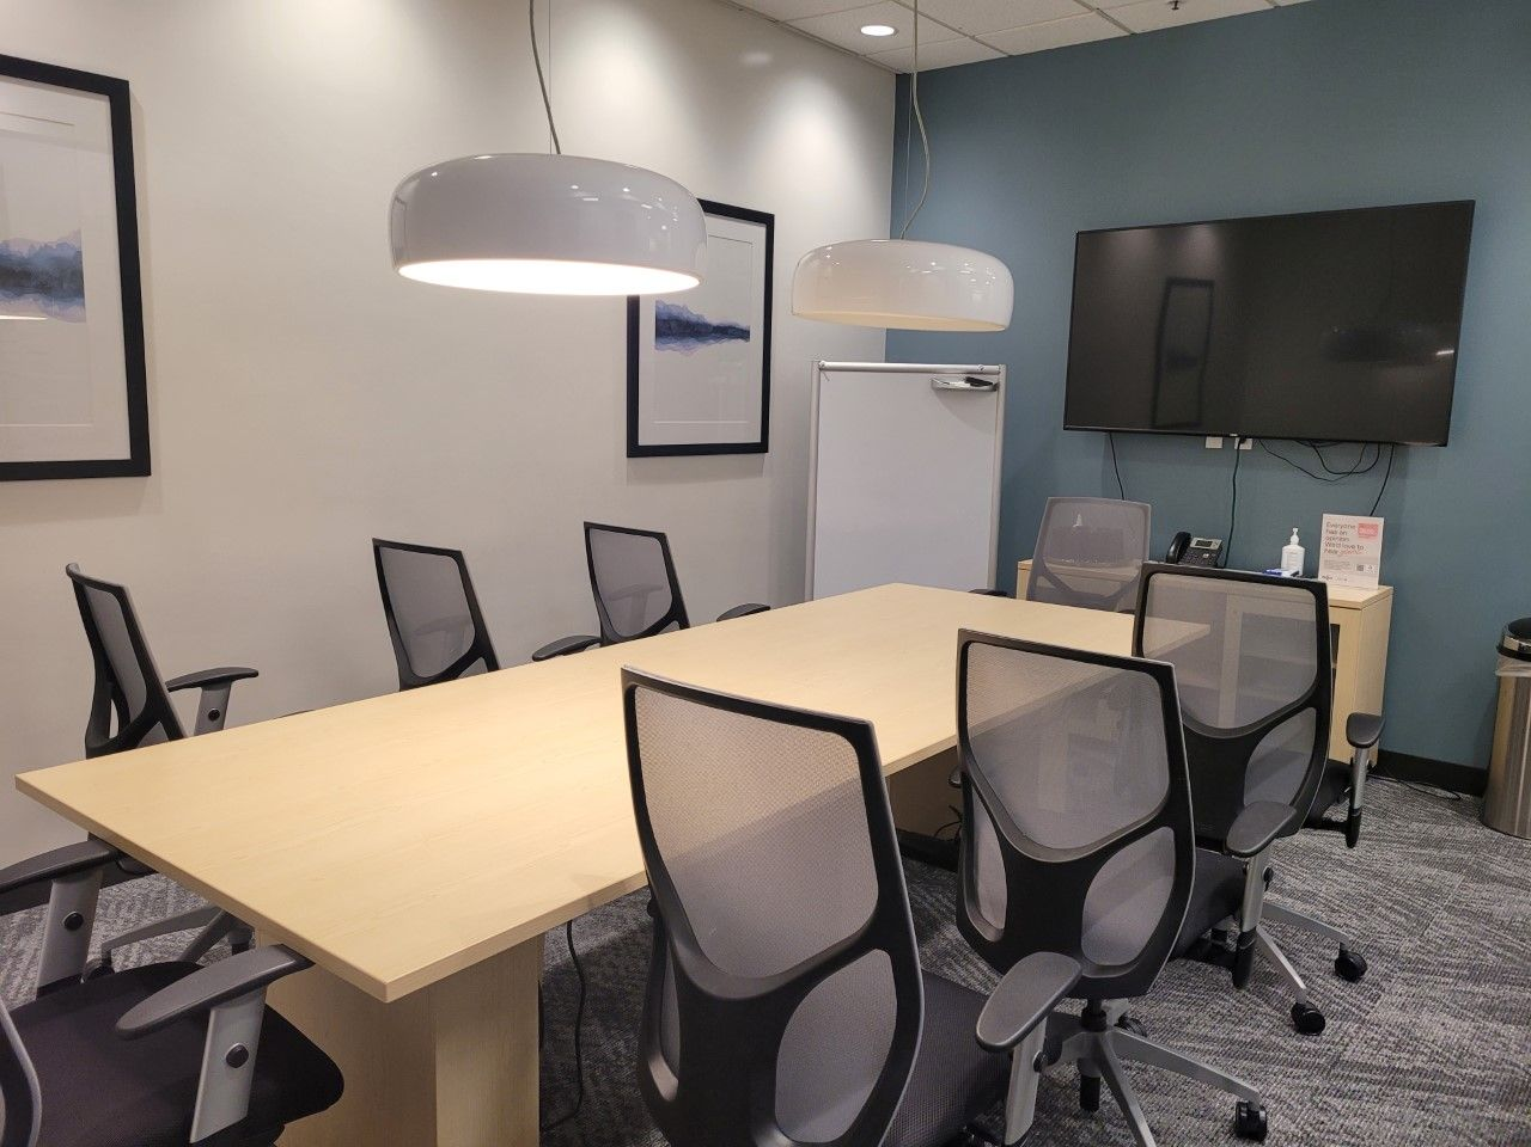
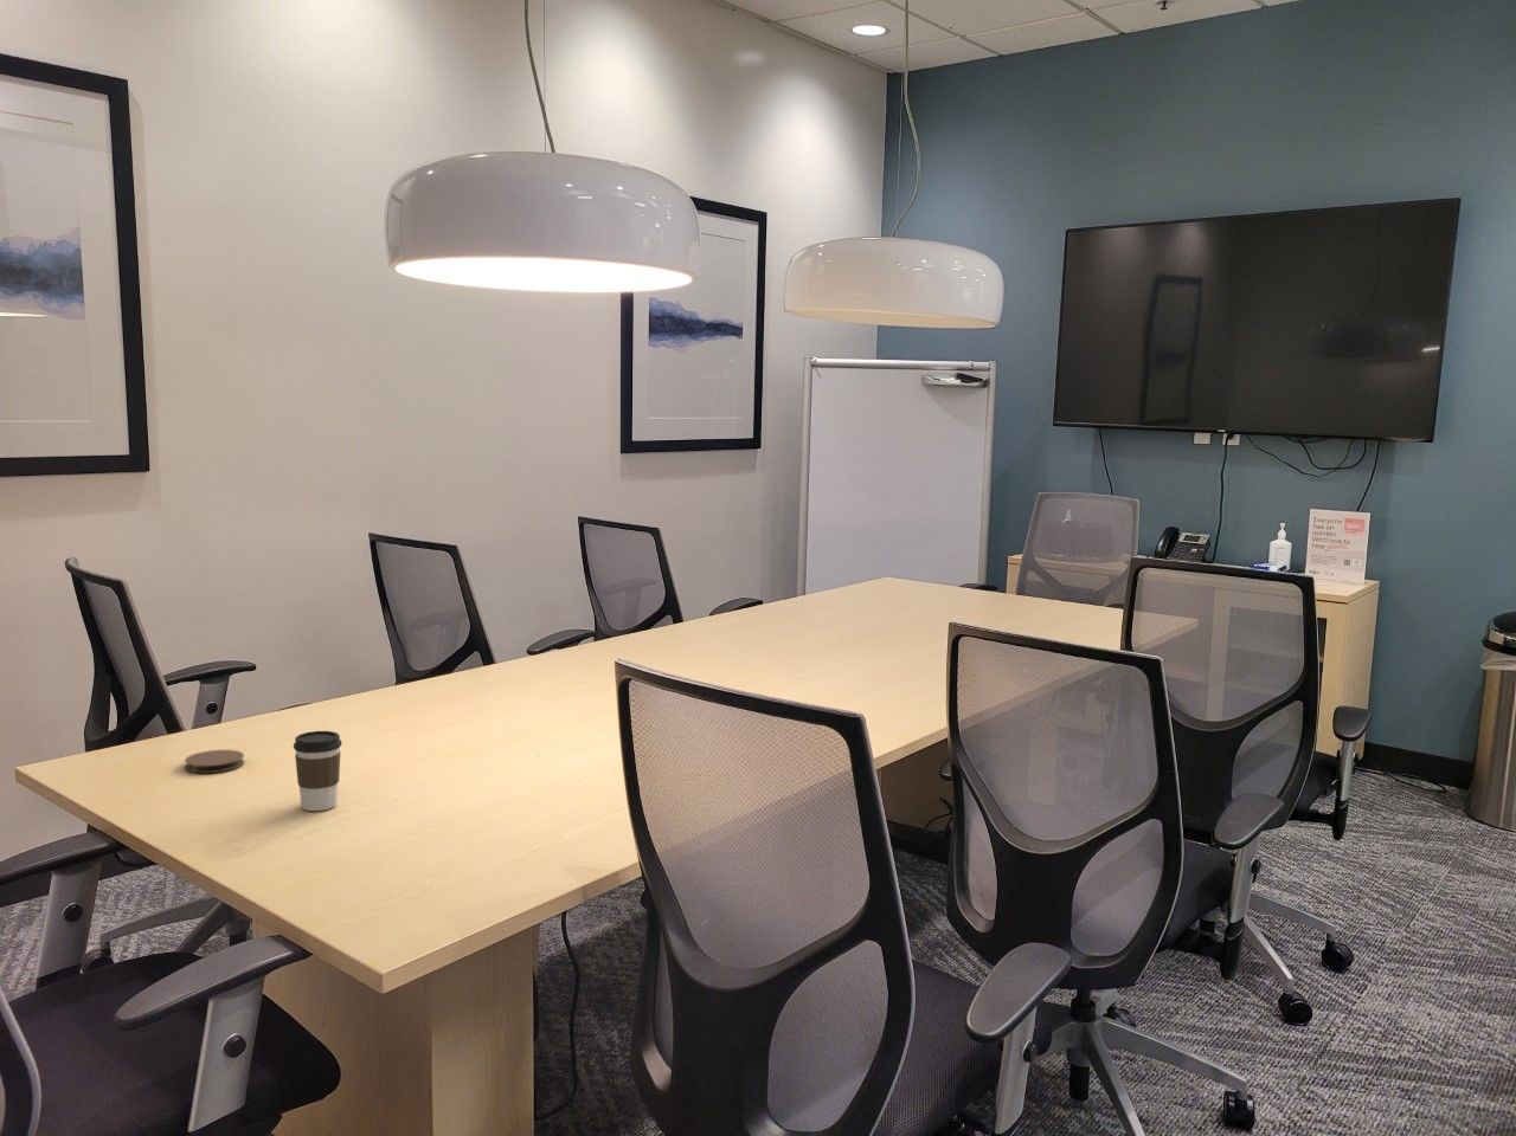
+ coaster (215, 761)
+ coffee cup (318, 771)
